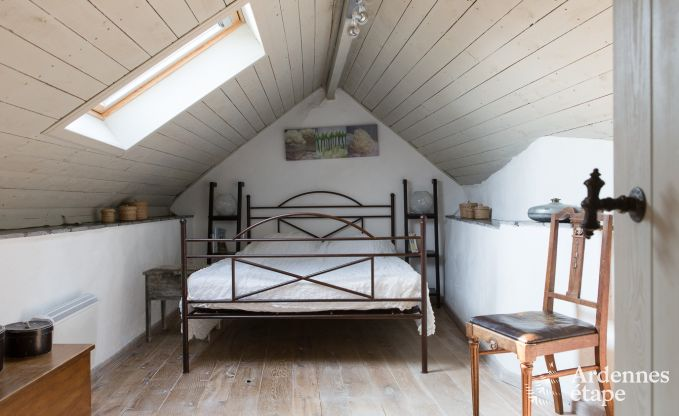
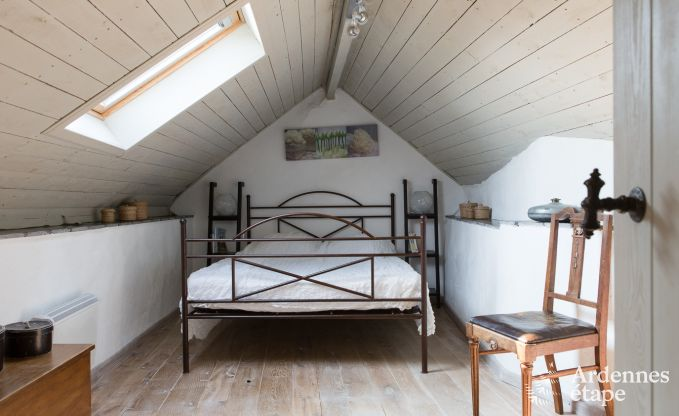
- side table (180, 299)
